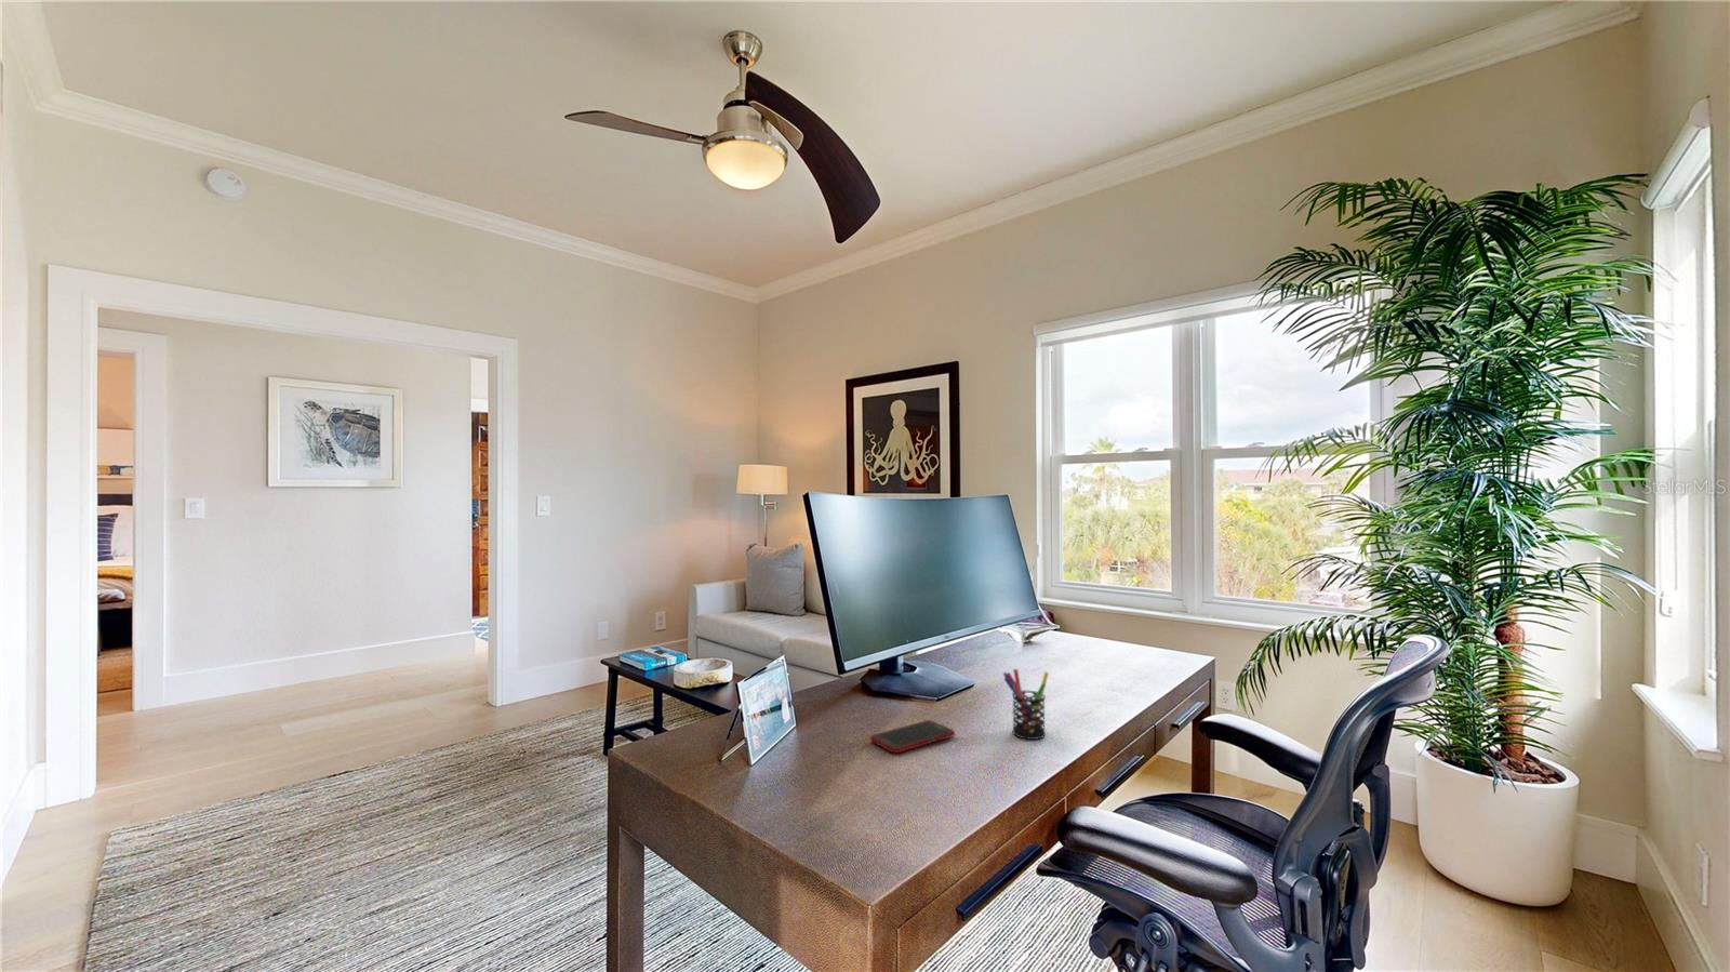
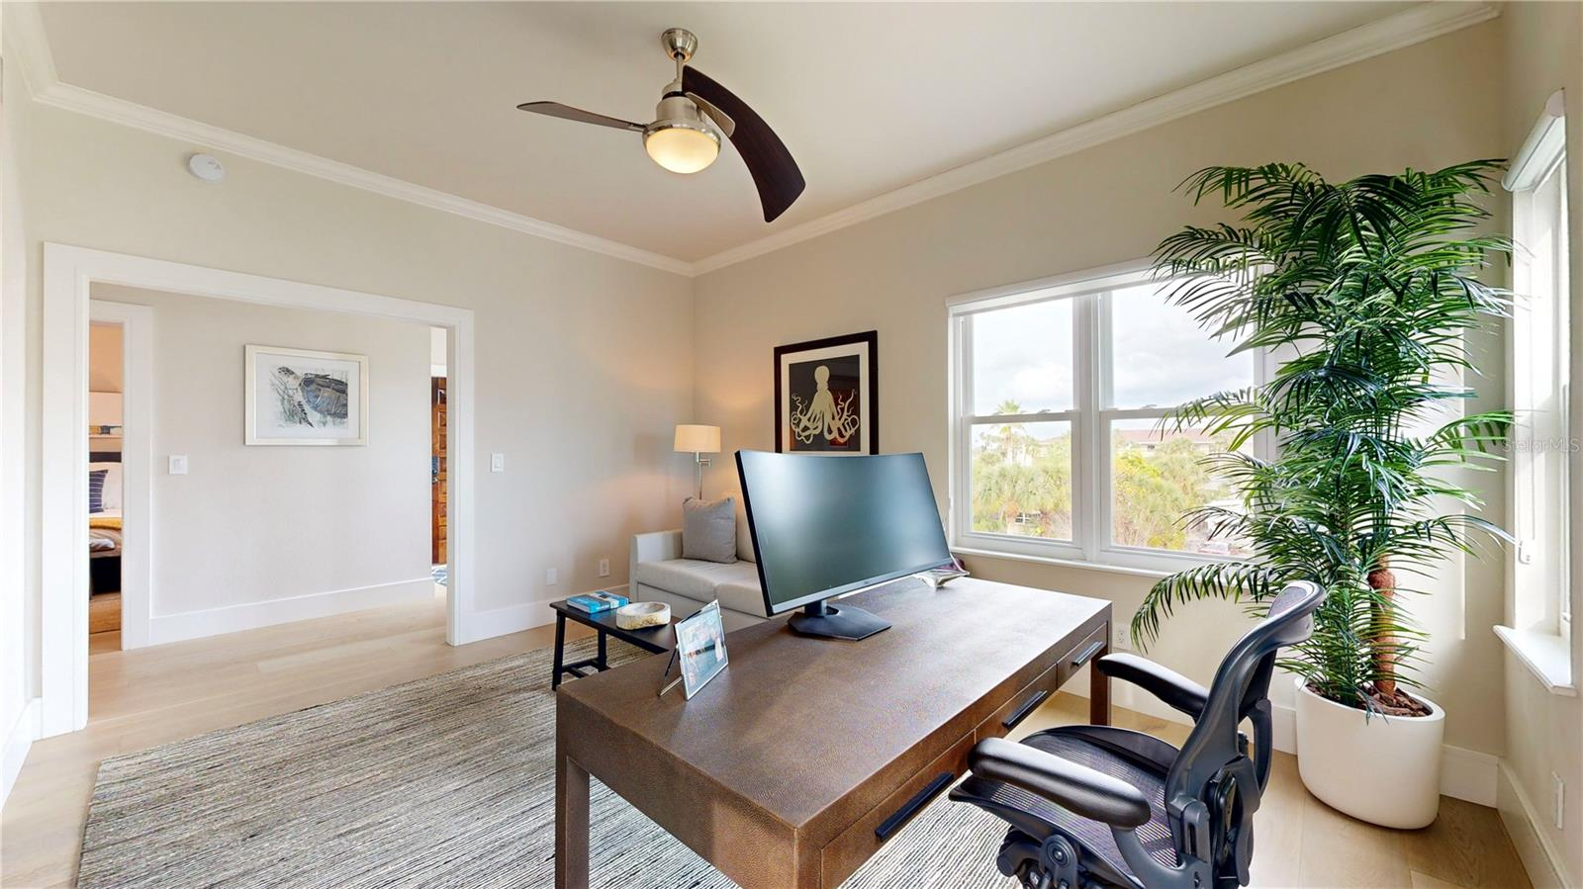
- pen holder (1029, 701)
- cell phone (913, 736)
